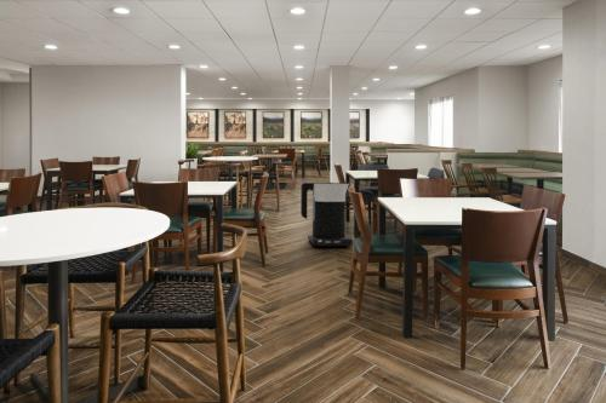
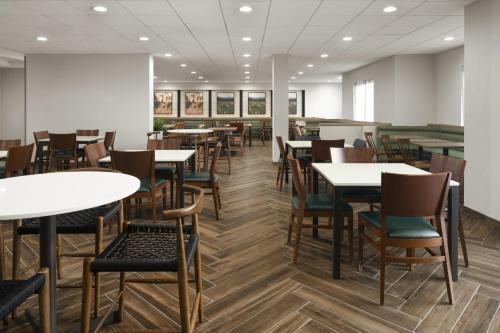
- trash can (325, 212)
